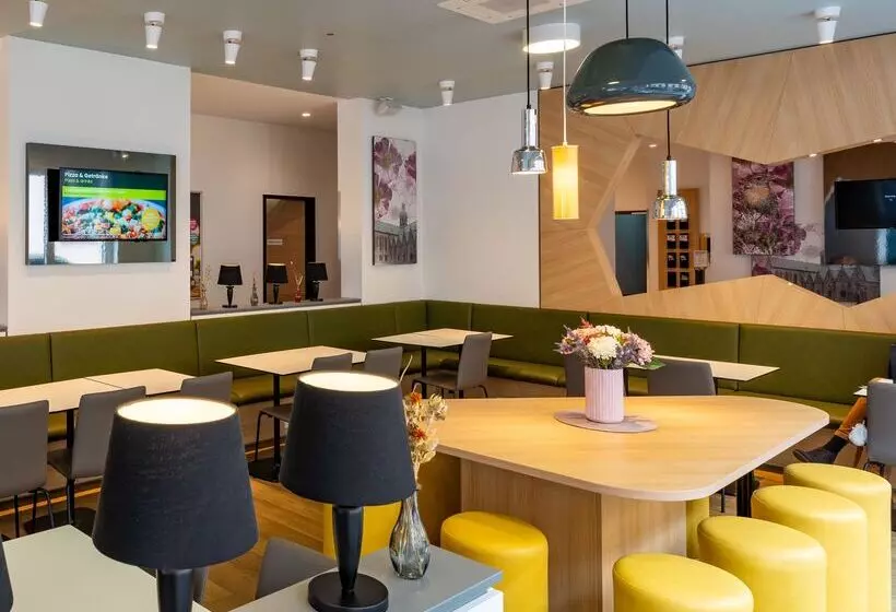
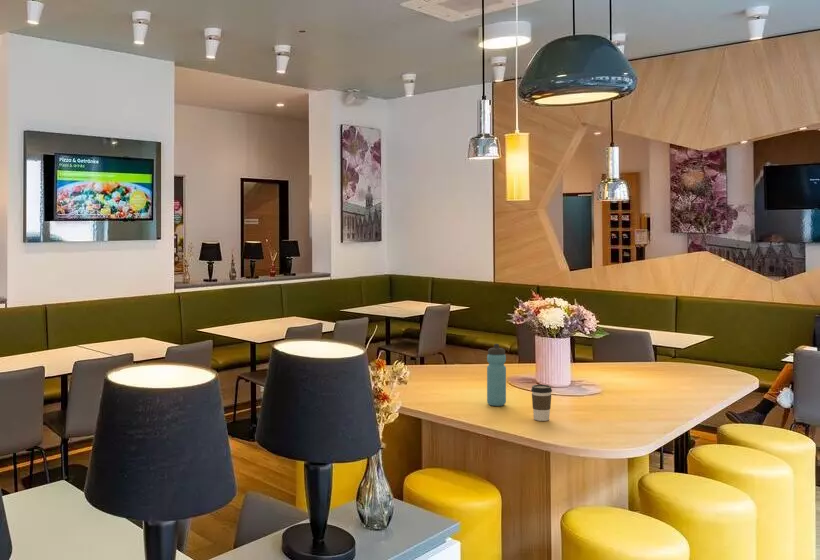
+ water bottle (496, 374)
+ coffee cup (541, 402)
